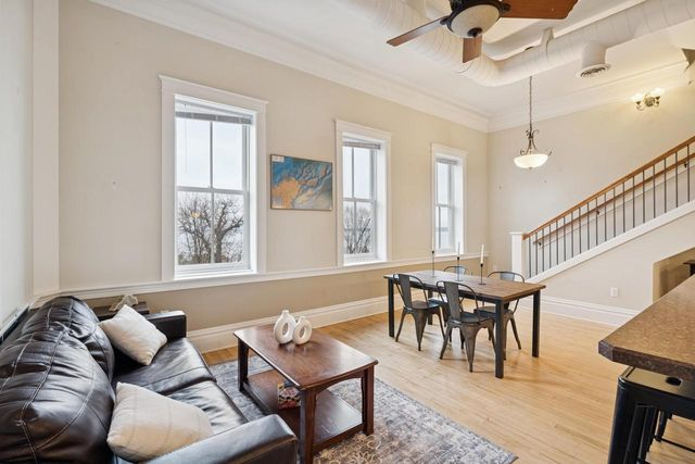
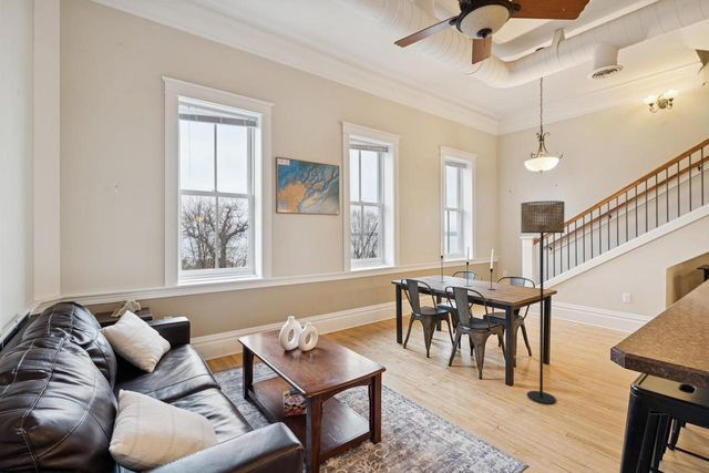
+ floor lamp (541, 300)
